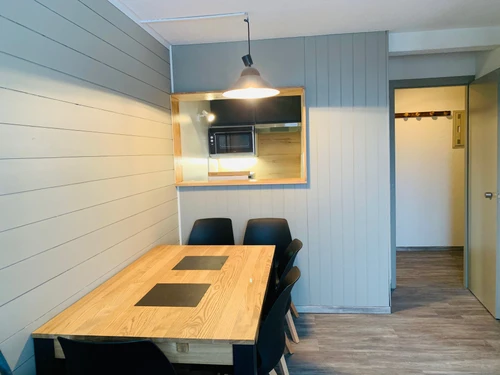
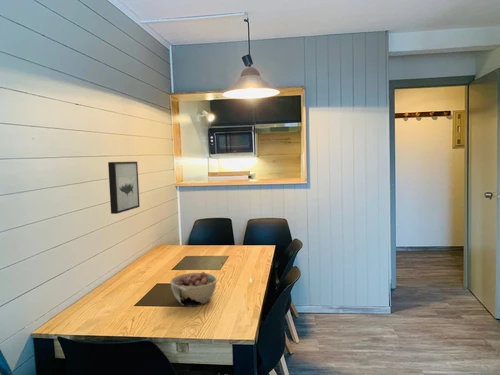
+ wall art (124, 186)
+ bowl (193, 286)
